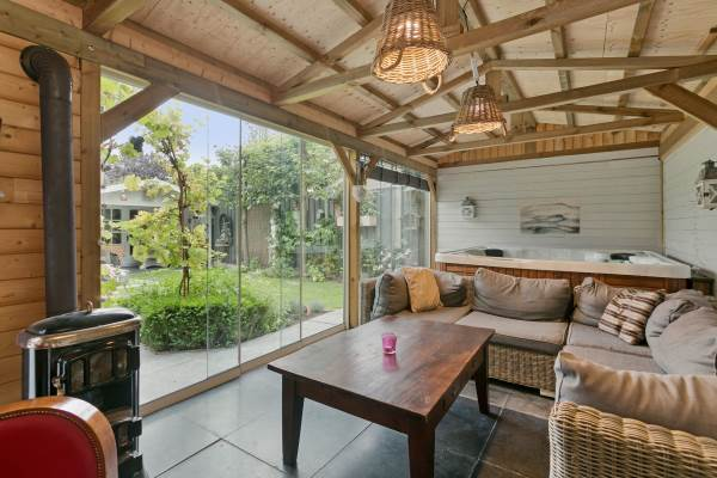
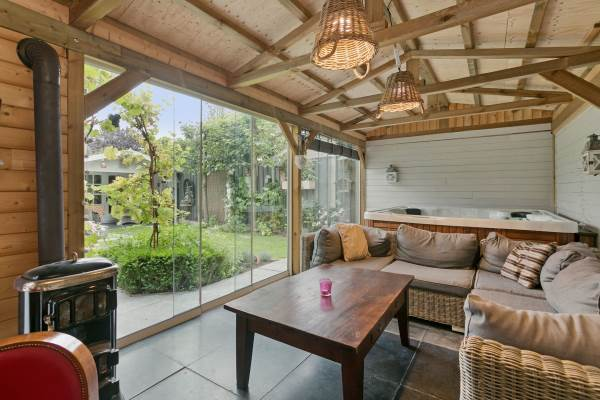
- wall art (549, 216)
